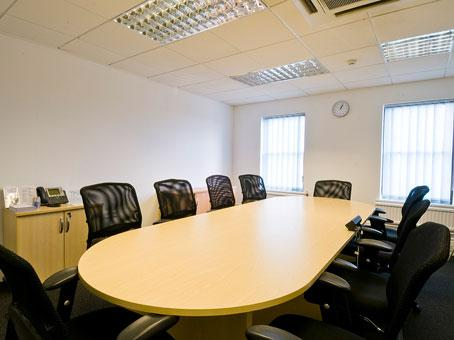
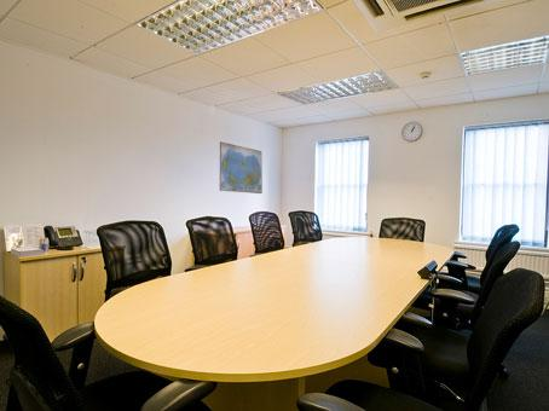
+ world map (242, 169)
